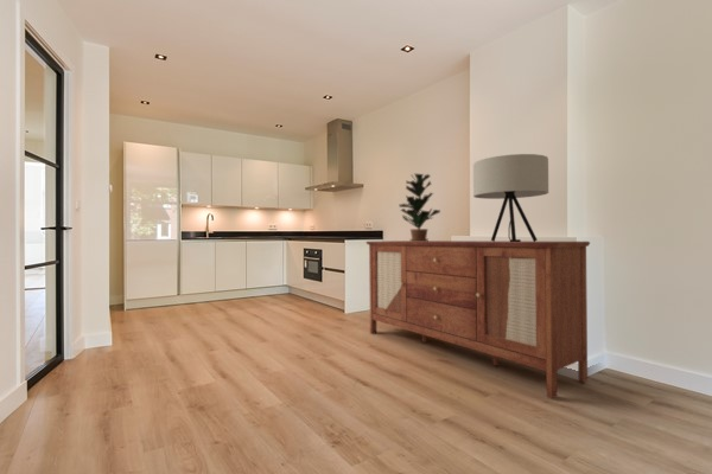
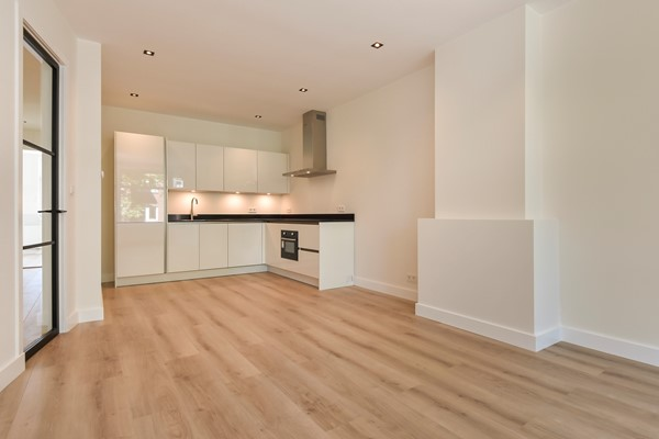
- table lamp (509, 201)
- potted plant (417, 207)
- sideboard (454, 296)
